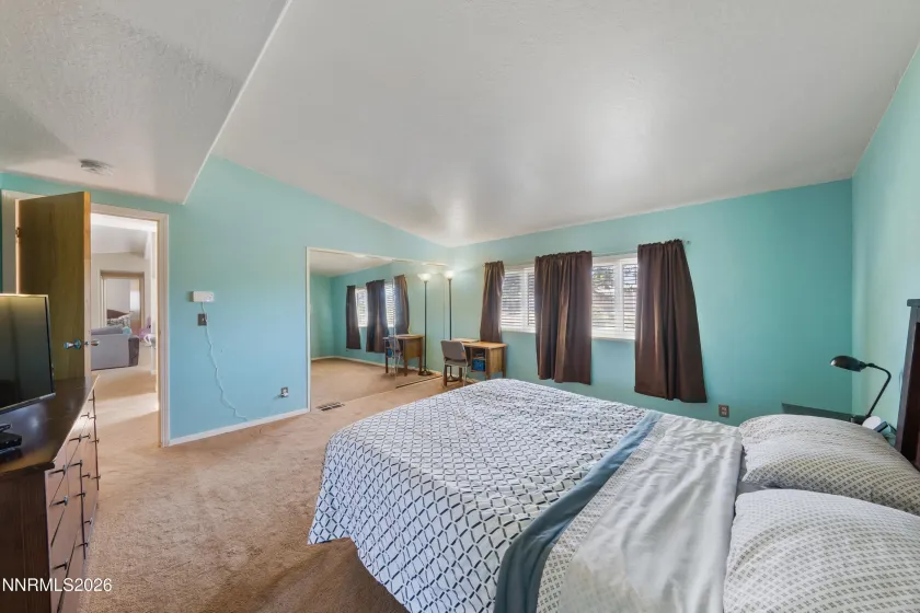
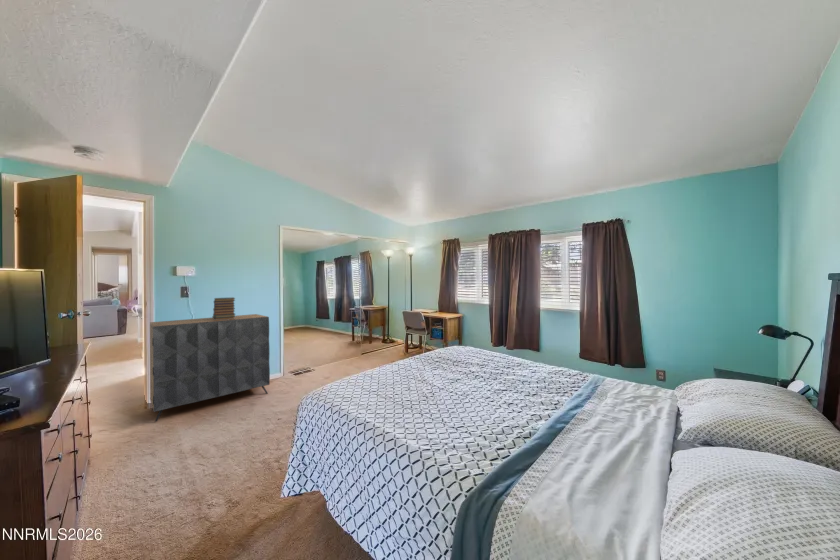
+ dresser (213, 360)
+ book stack (224, 308)
